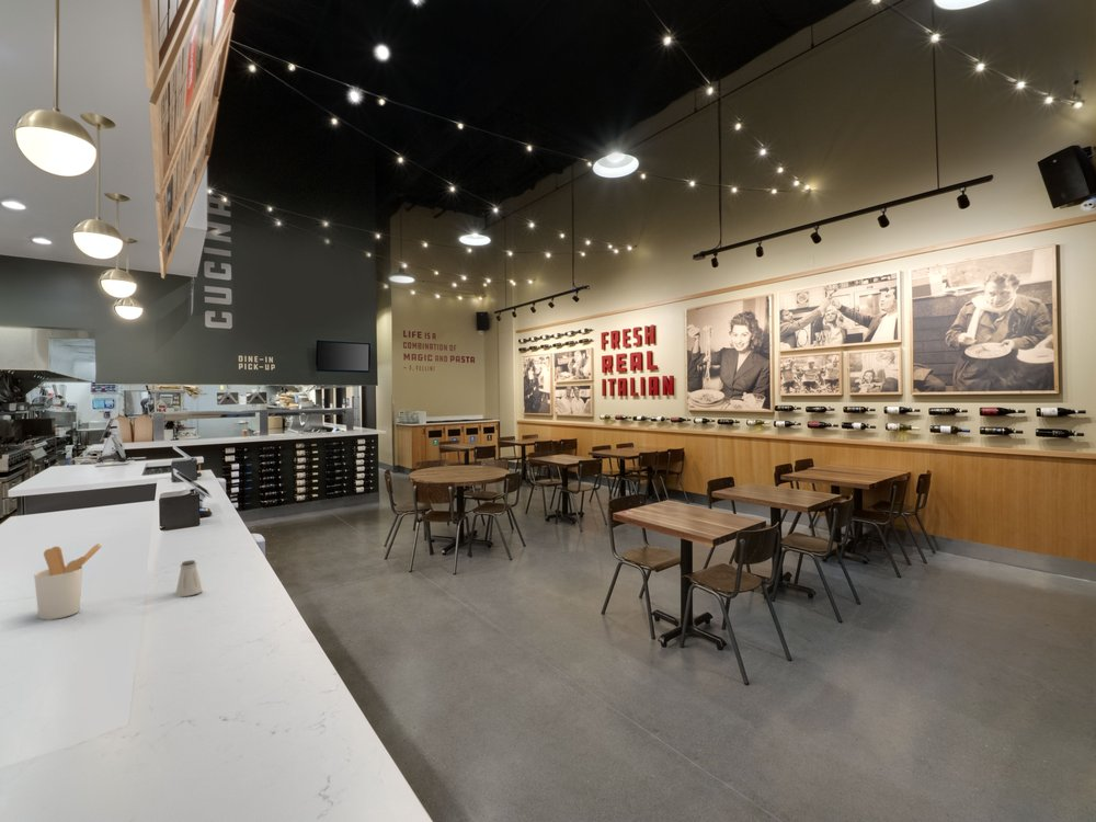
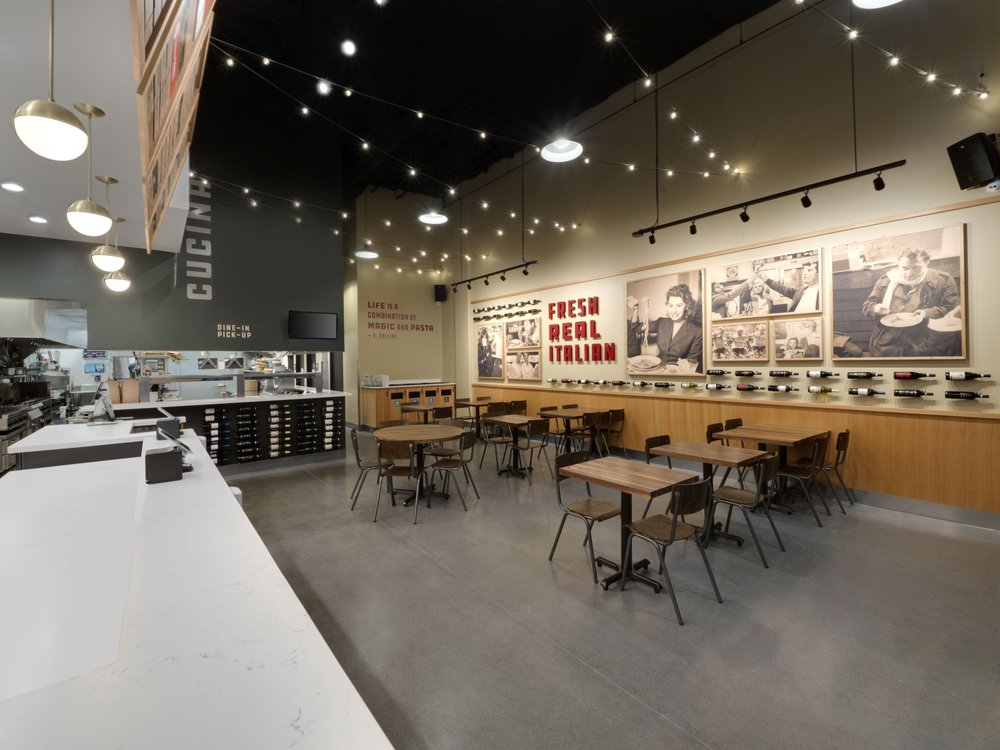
- utensil holder (71, 579)
- saltshaker (189, 576)
